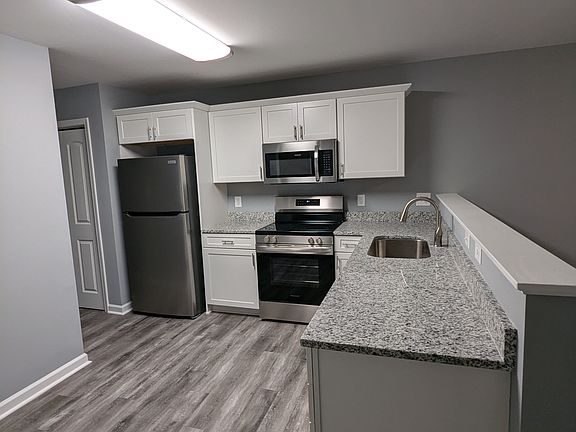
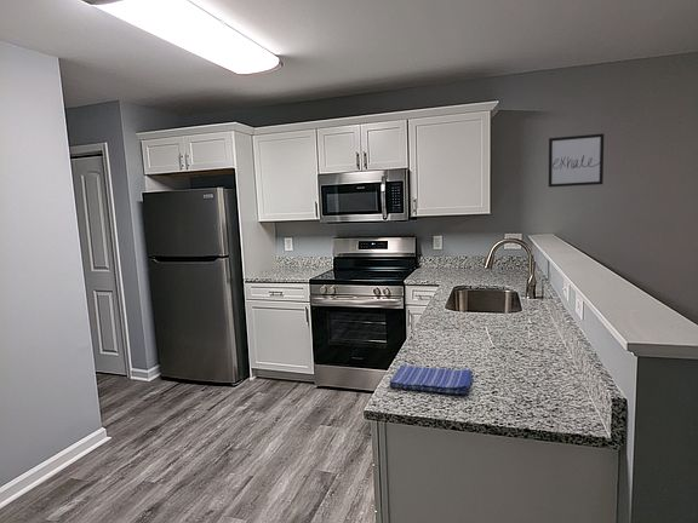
+ dish towel (431, 377)
+ wall art (574, 161)
